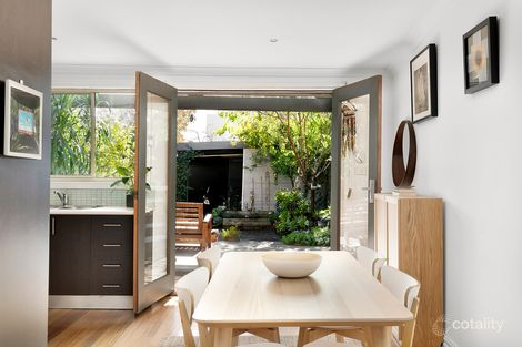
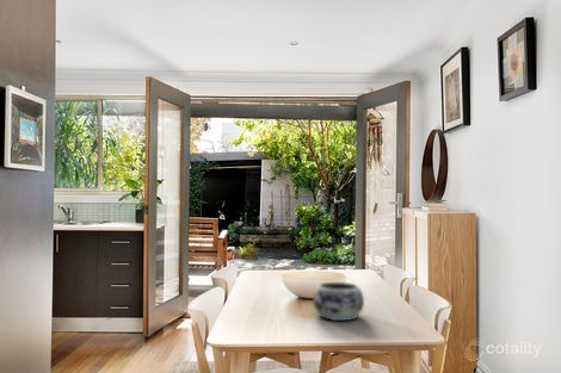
+ decorative bowl (338, 300)
